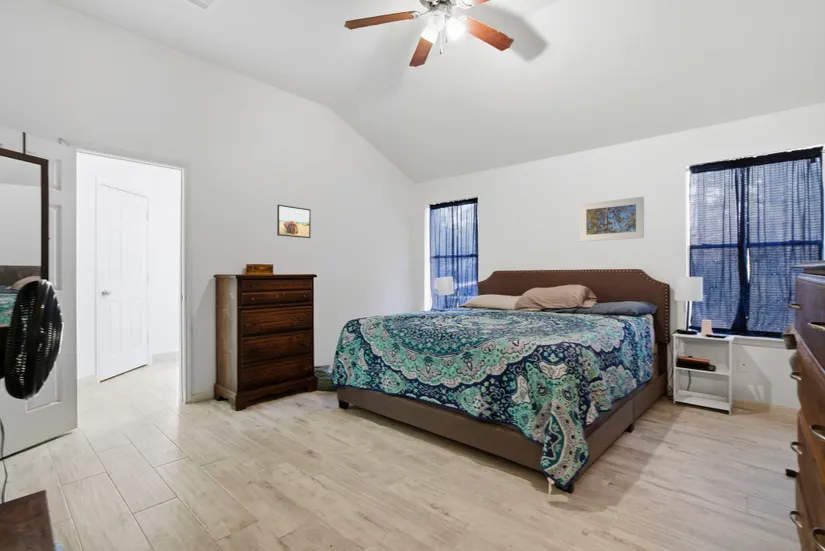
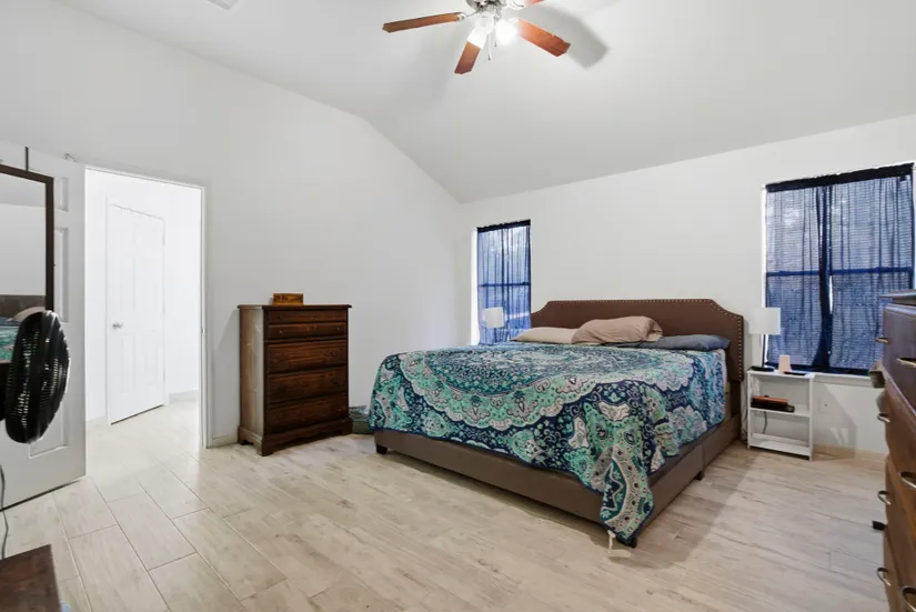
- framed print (294, 221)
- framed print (610, 220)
